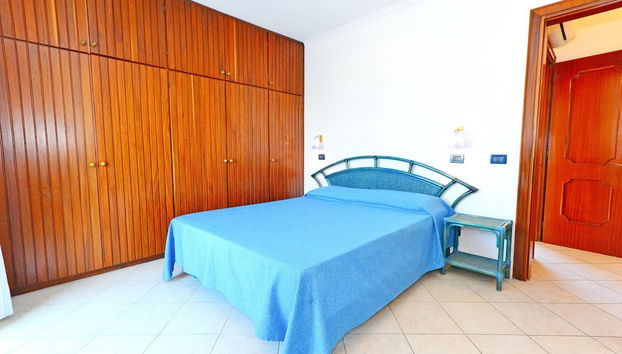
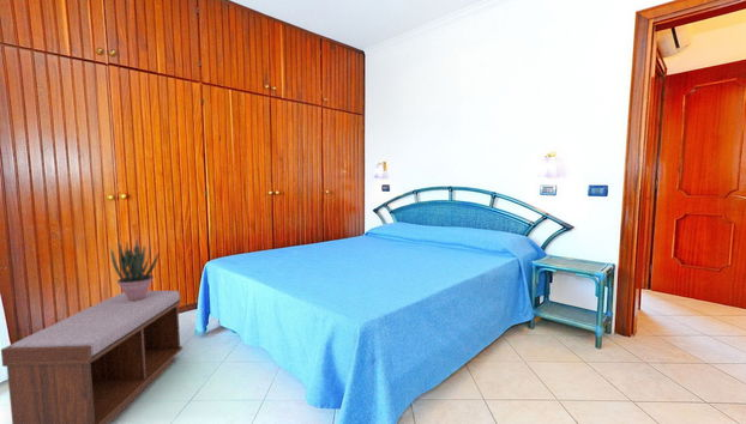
+ bench (113, 351)
+ potted plant (136, 268)
